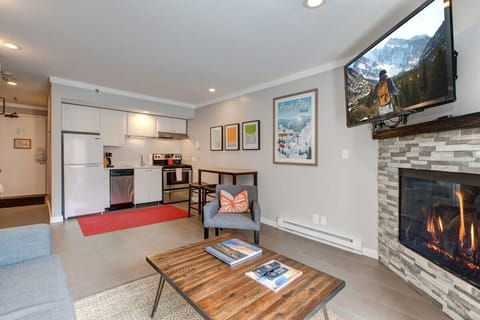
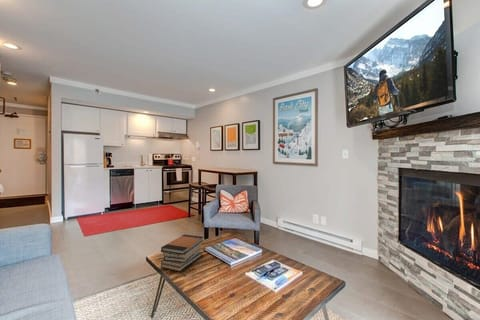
+ book stack (183, 251)
